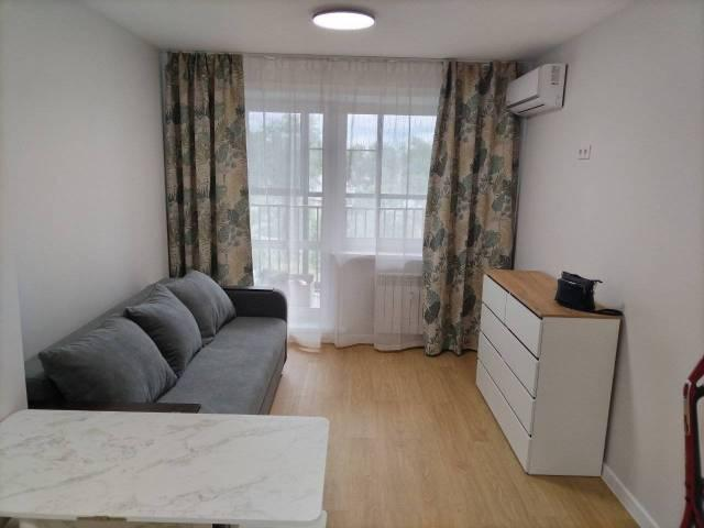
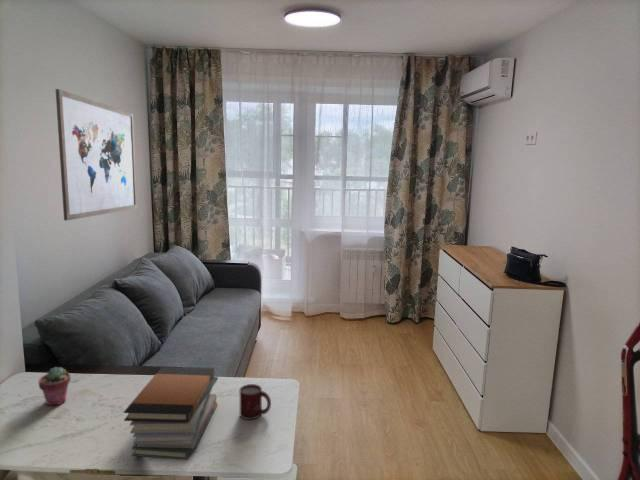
+ cup (255, 402)
+ wall art (103, 159)
+ book stack (175, 409)
+ potted succulent (55, 384)
